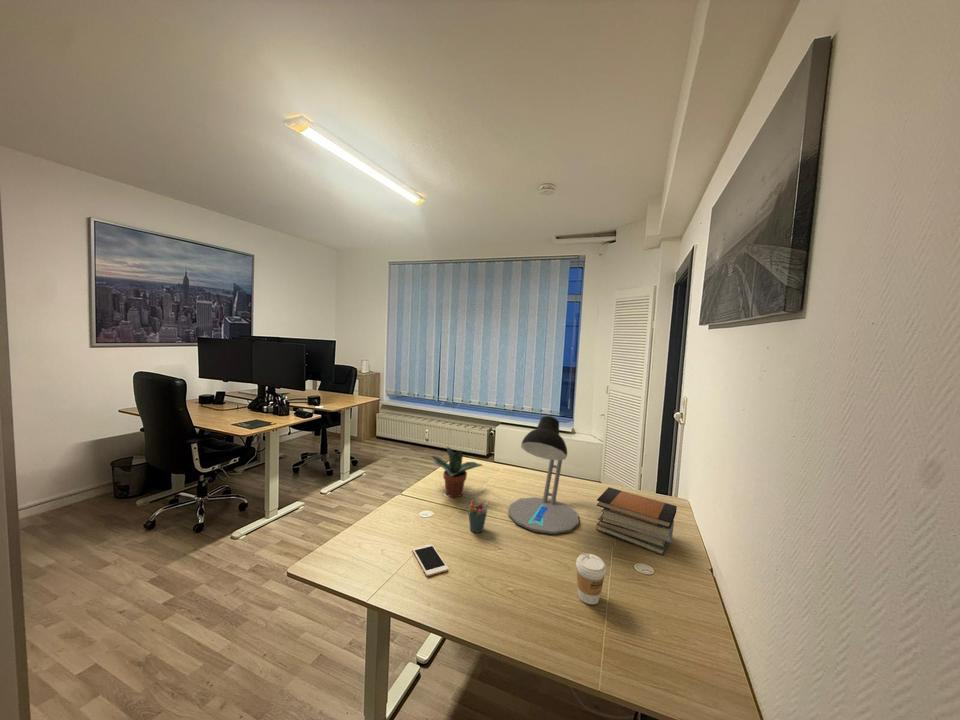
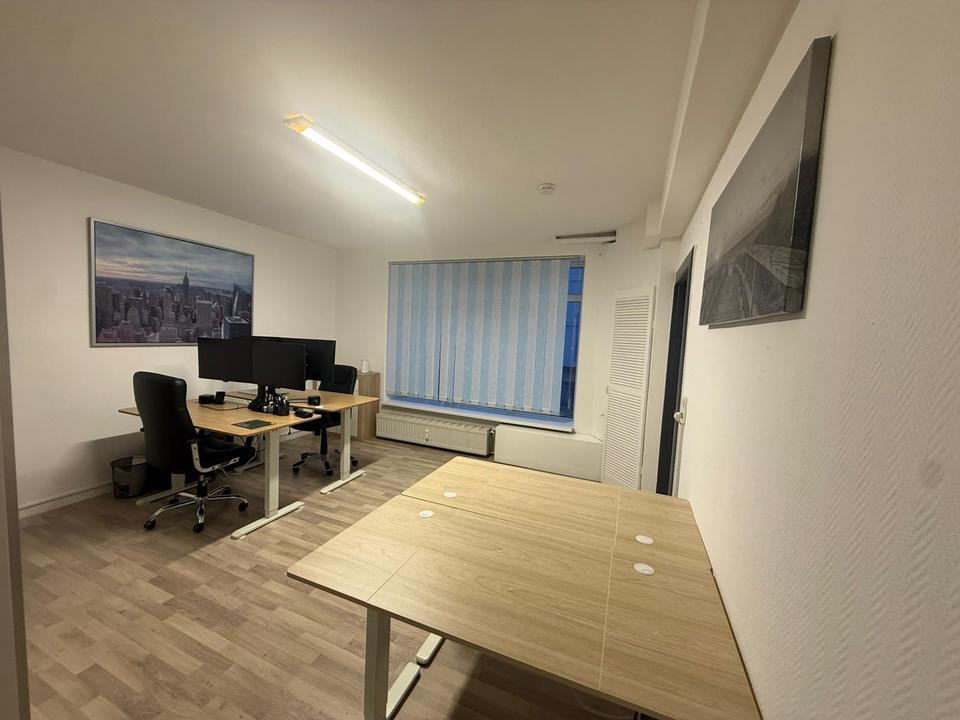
- coffee cup (589, 578)
- potted plant (455, 469)
- pen holder (477, 514)
- book stack (635, 518)
- cell phone (429, 558)
- desk lamp (549, 463)
